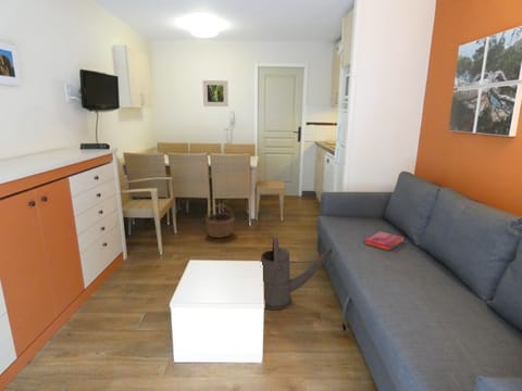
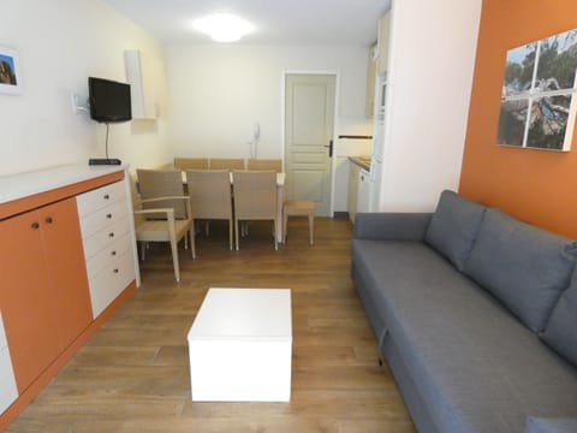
- hardback book (384, 240)
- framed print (215, 93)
- wicker basket (220, 219)
- watering can (288, 269)
